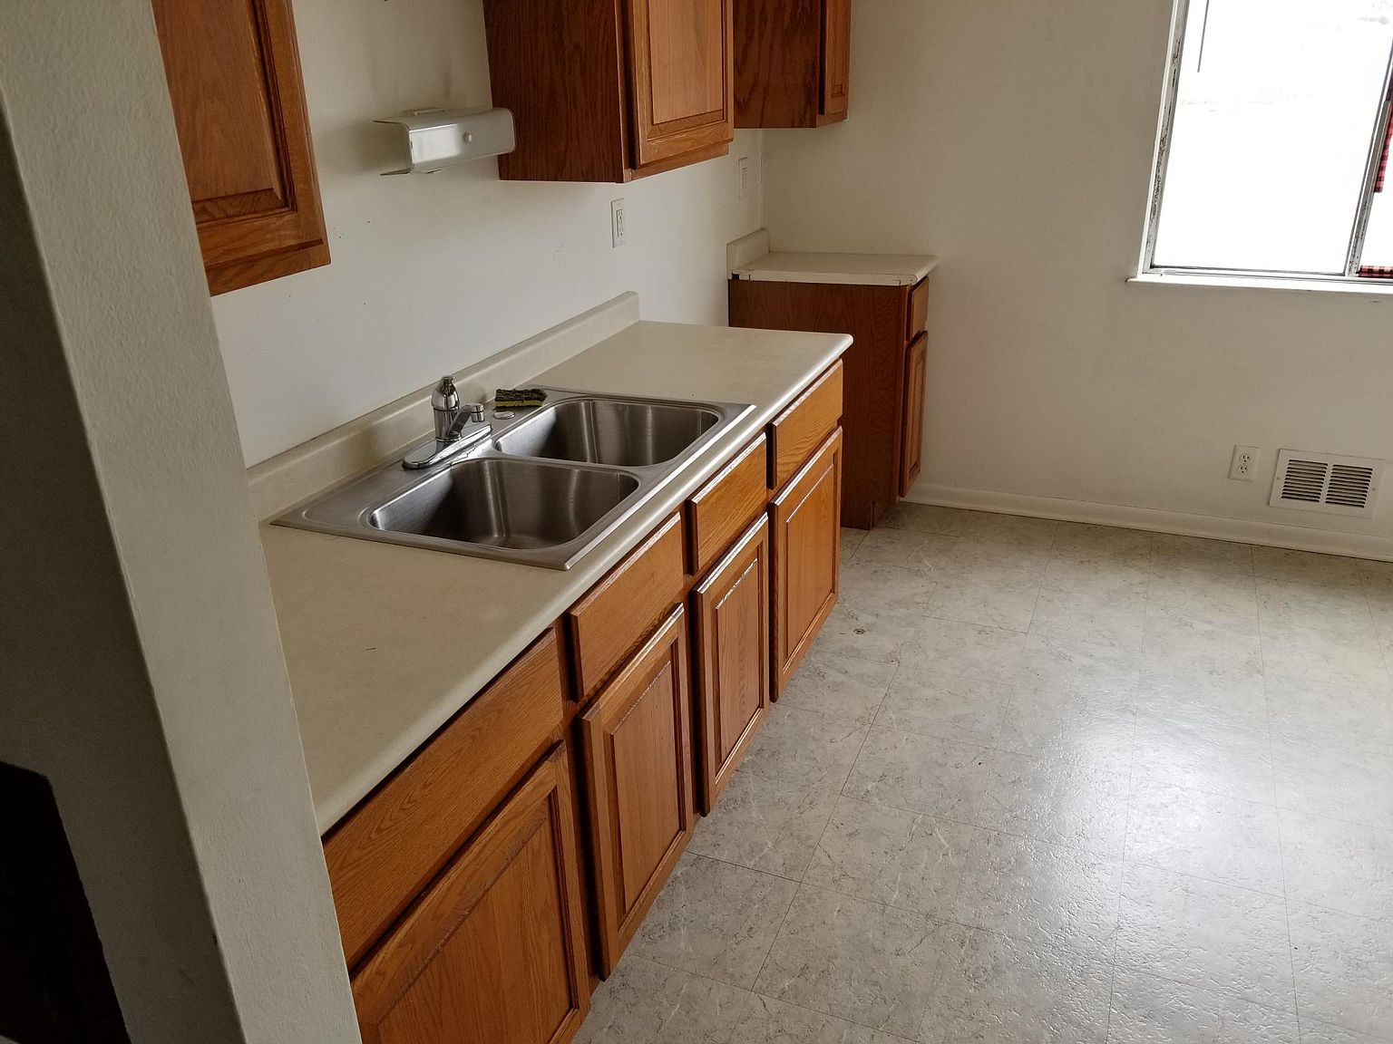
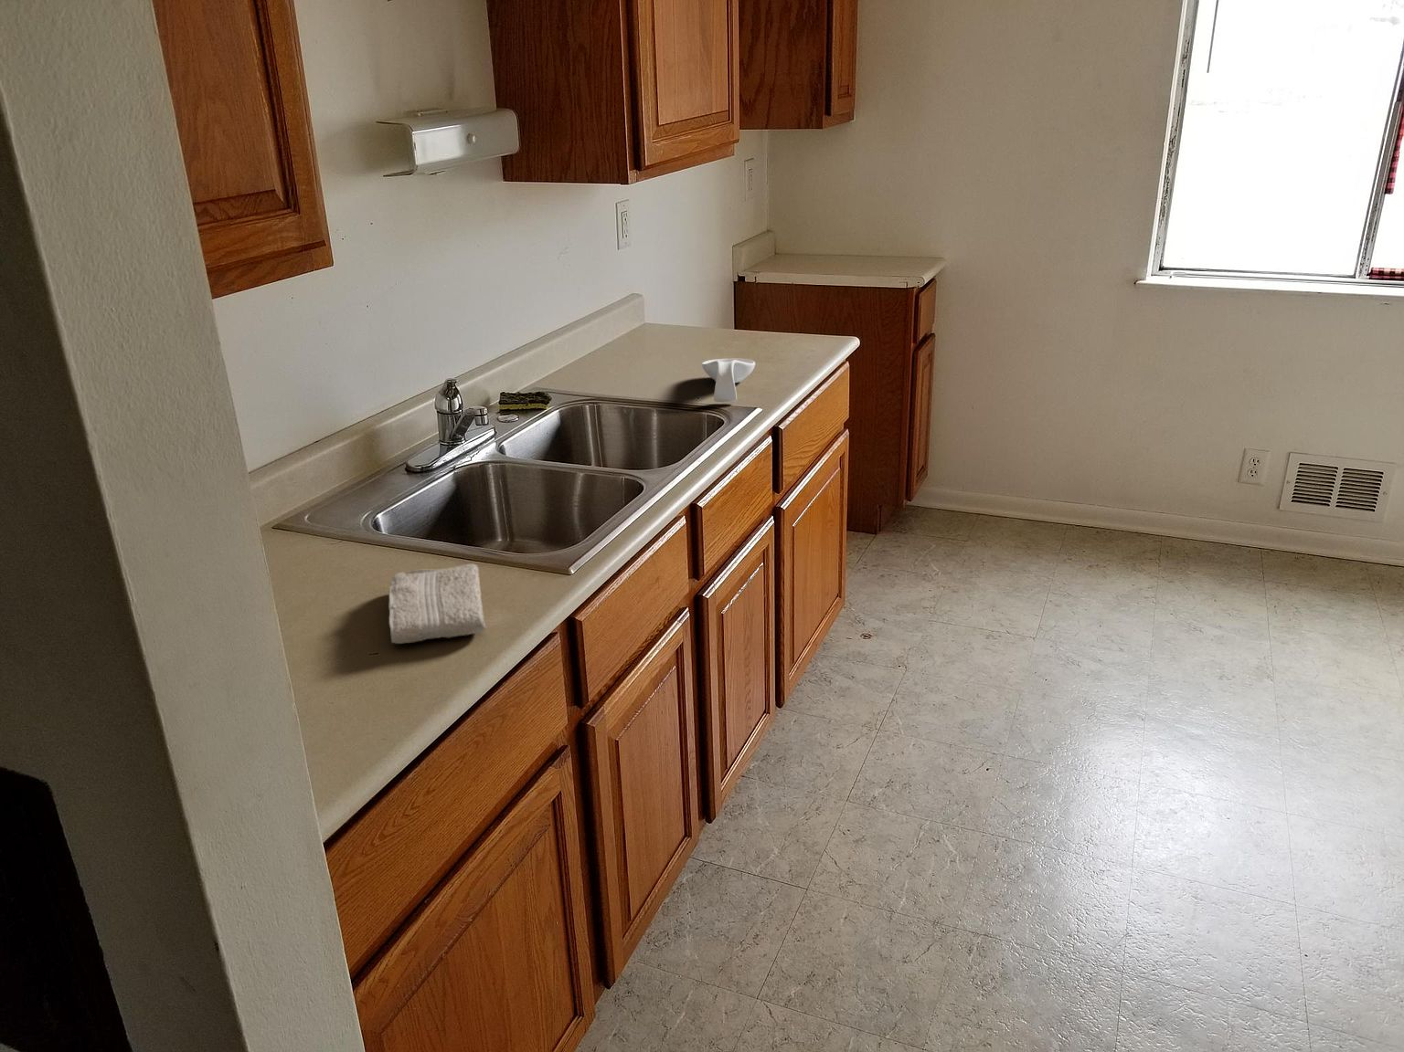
+ washcloth (436, 600)
+ spoon rest (727, 371)
